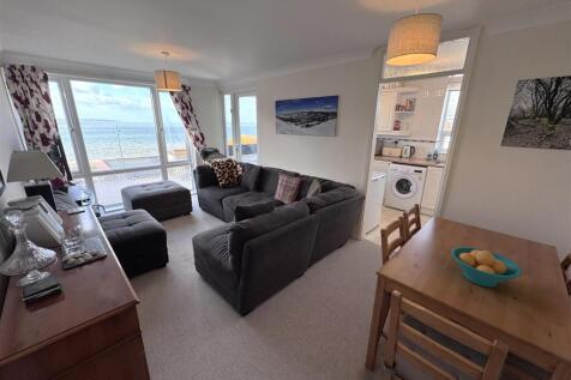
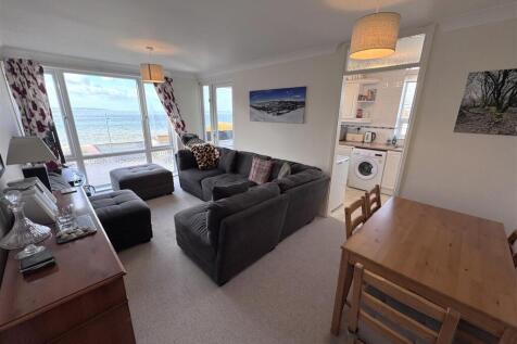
- fruit bowl (482, 265)
